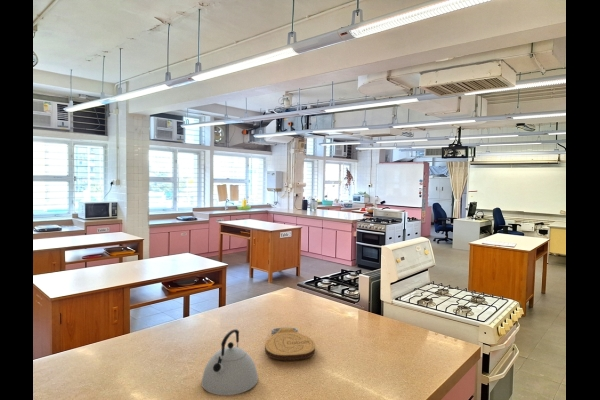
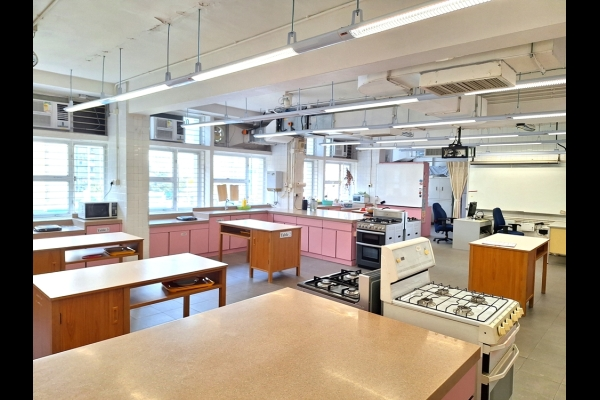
- kettle (229, 356)
- key chain (287, 338)
